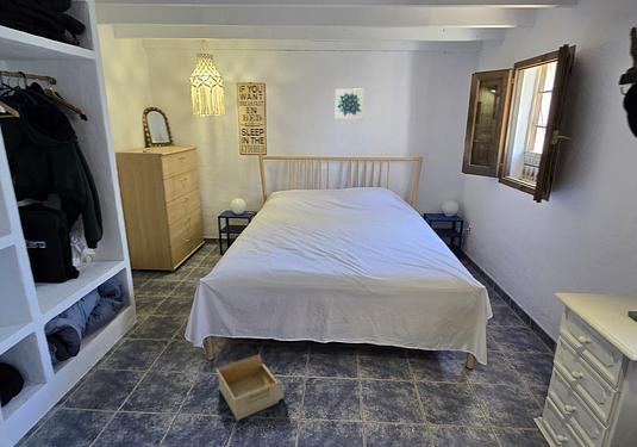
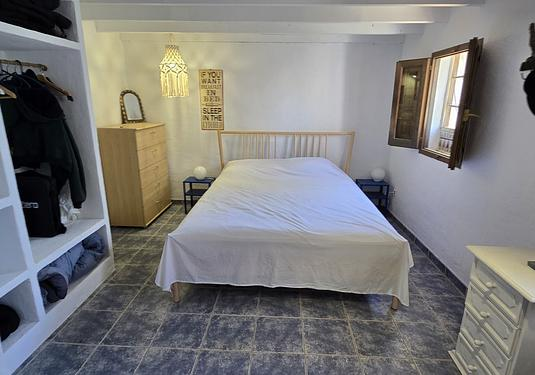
- wall art (349, 104)
- storage bin (250, 384)
